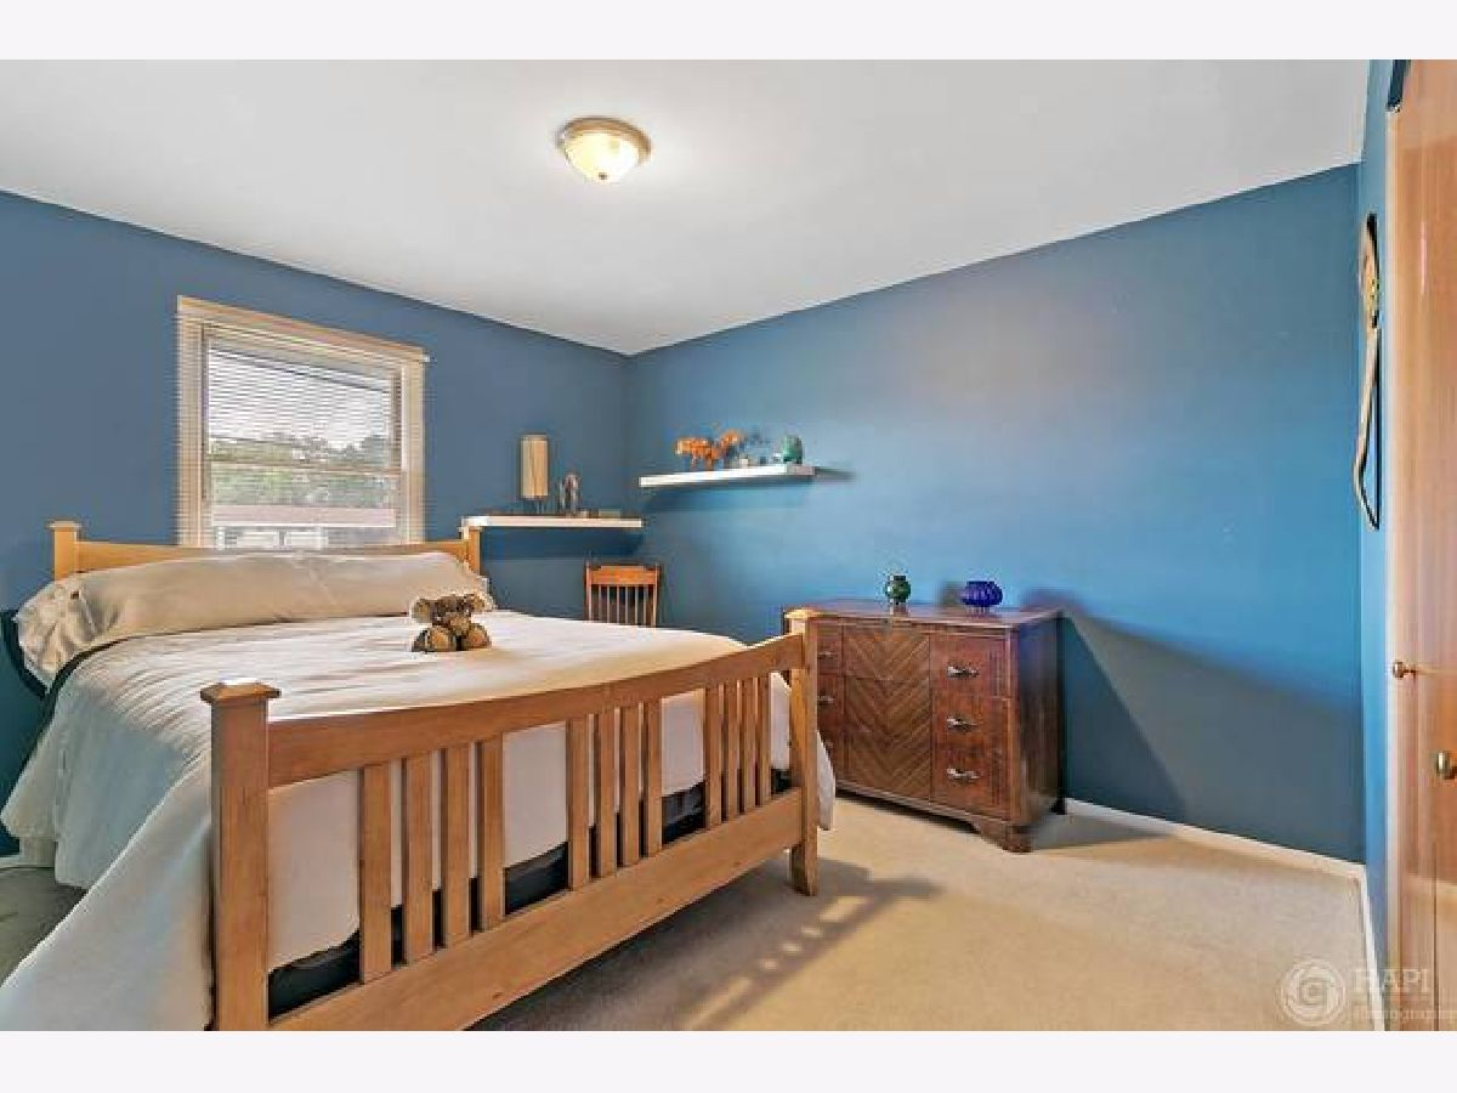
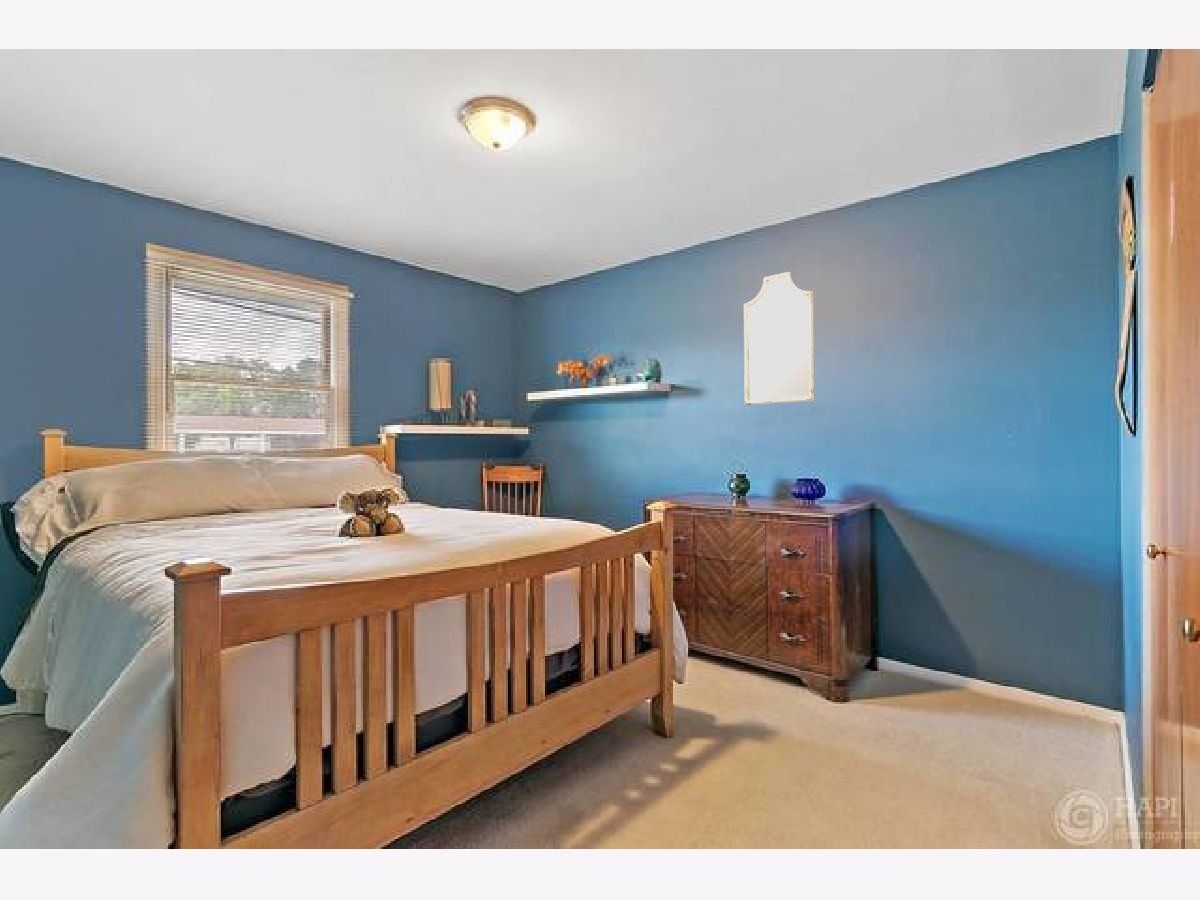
+ home mirror (777, 338)
